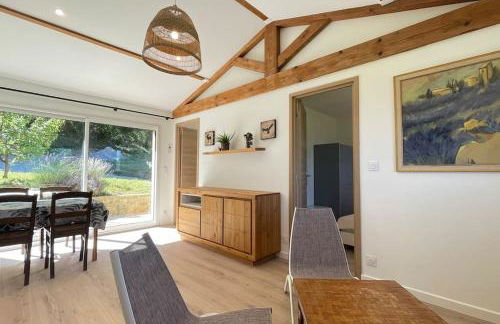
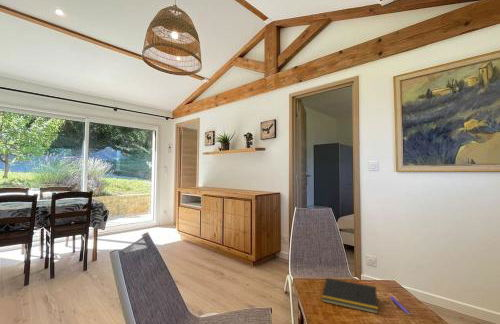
+ pen (399, 304)
+ notepad (349, 293)
